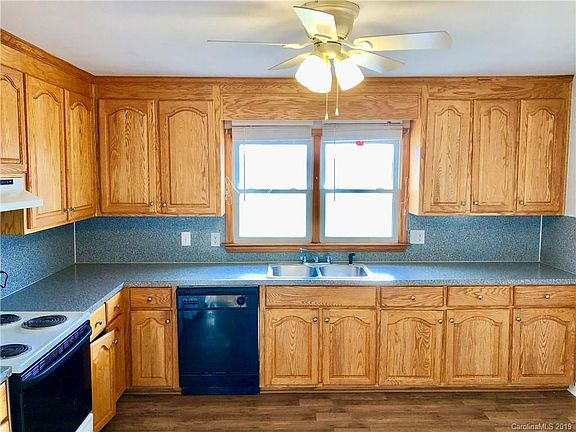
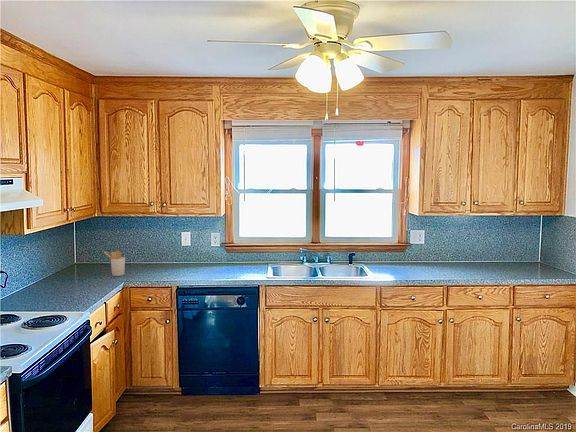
+ utensil holder (114, 262)
